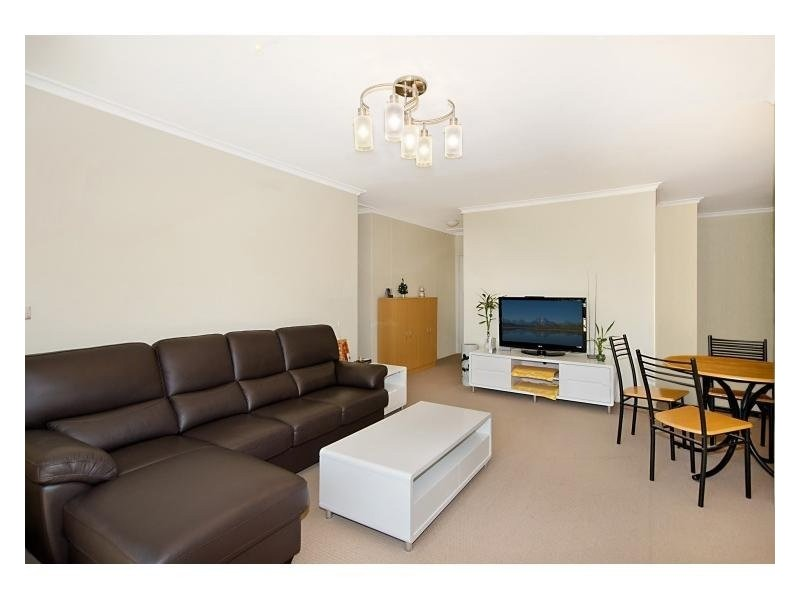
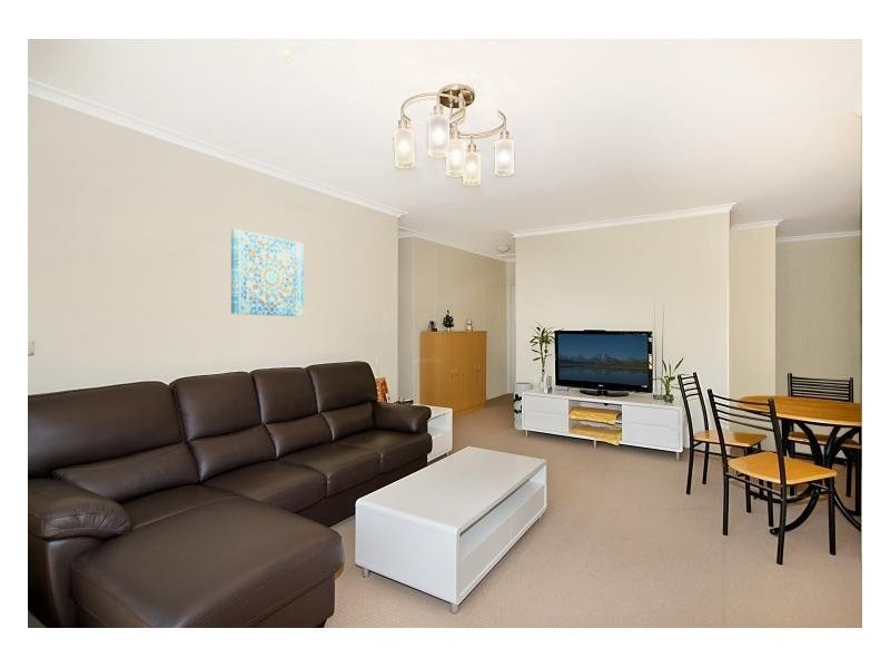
+ wall art (269, 275)
